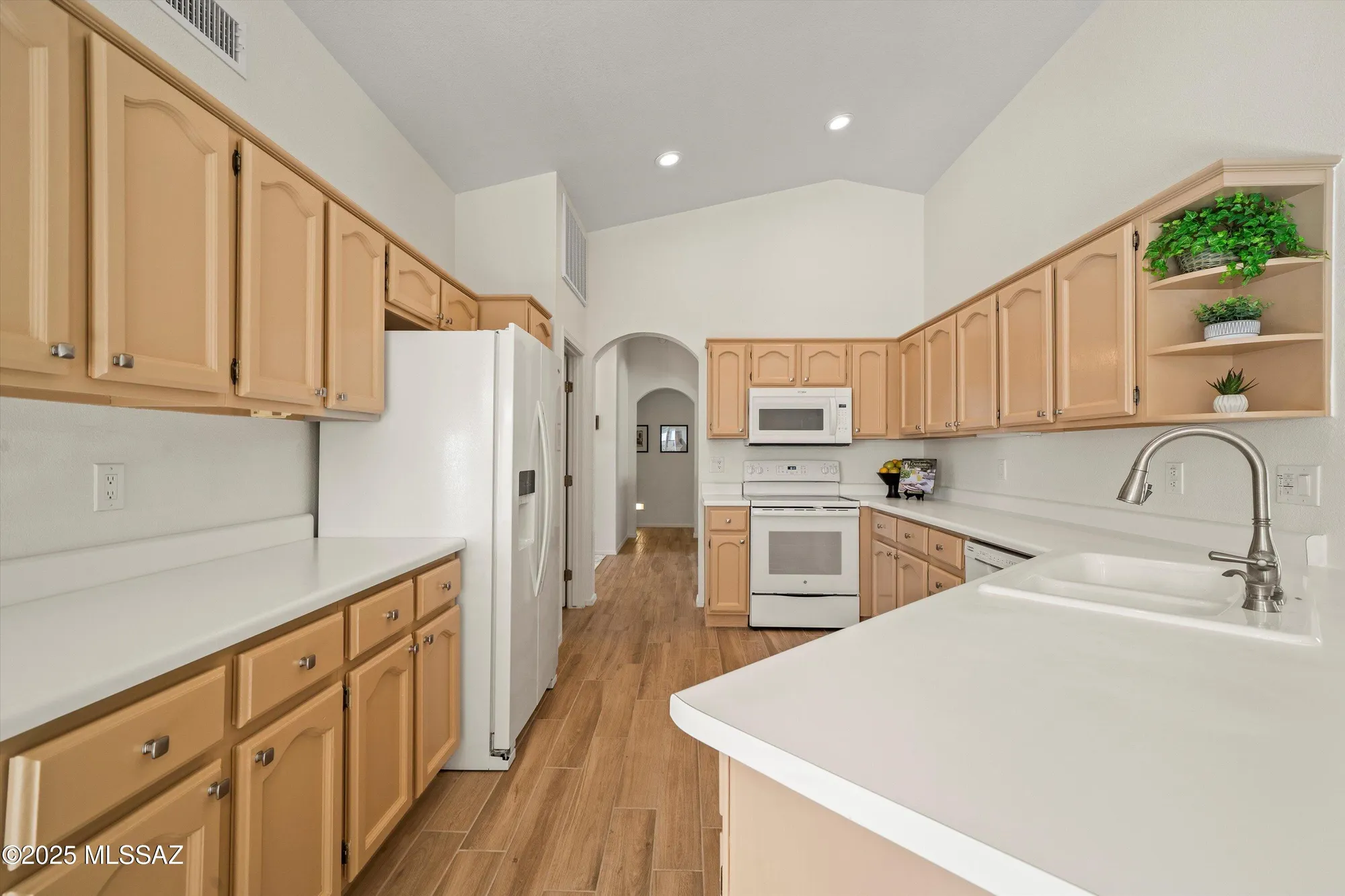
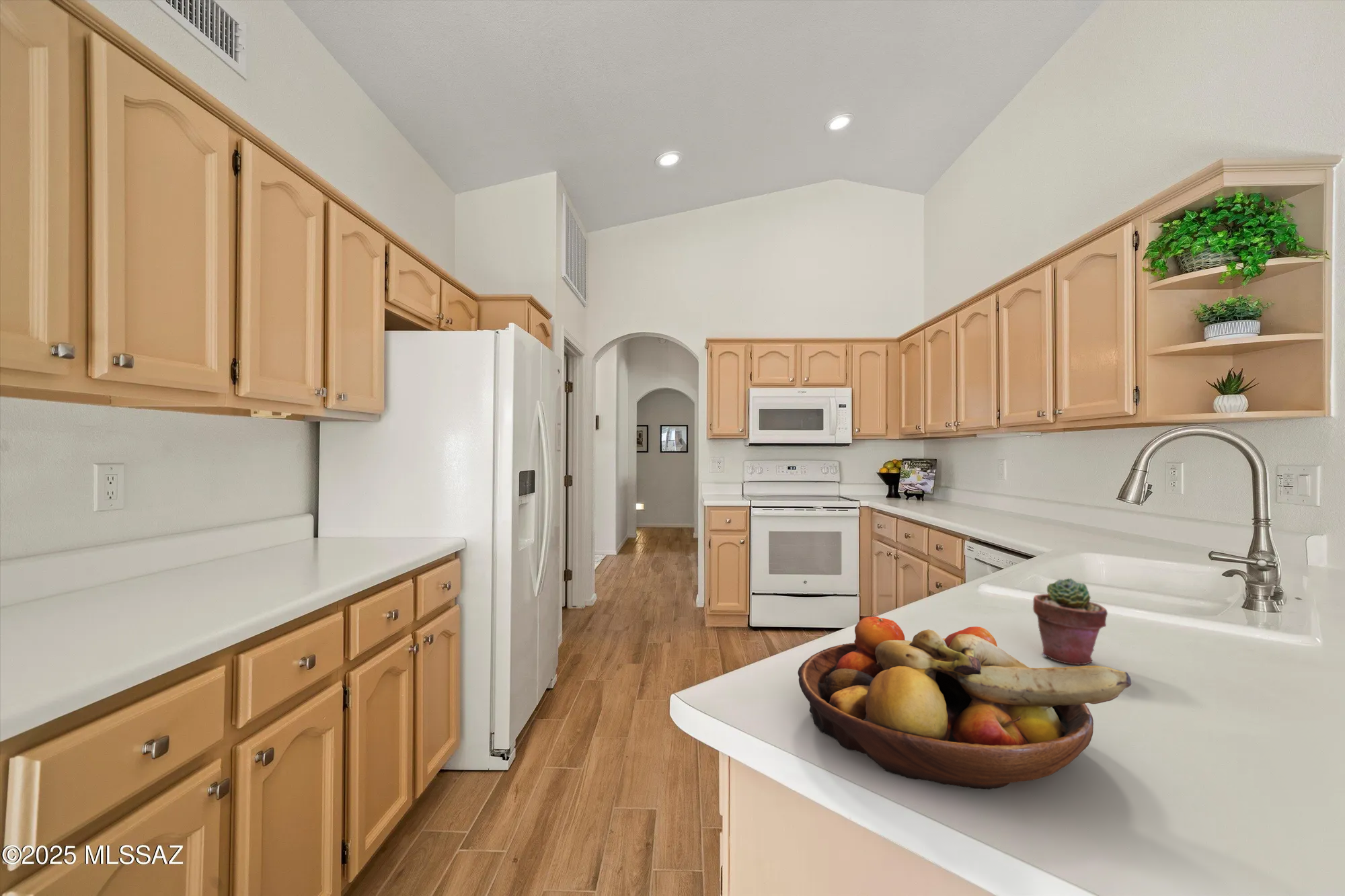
+ potted succulent (1068, 618)
+ fruit bowl (935, 673)
